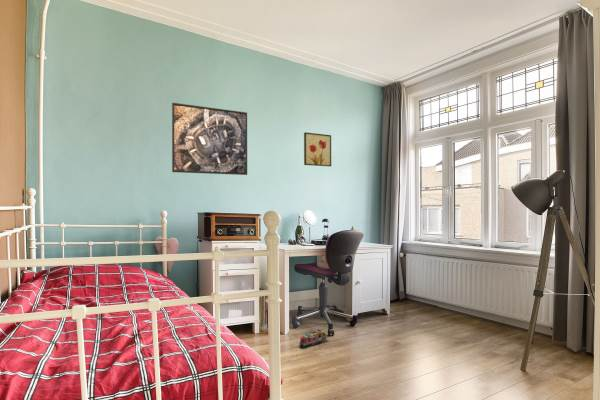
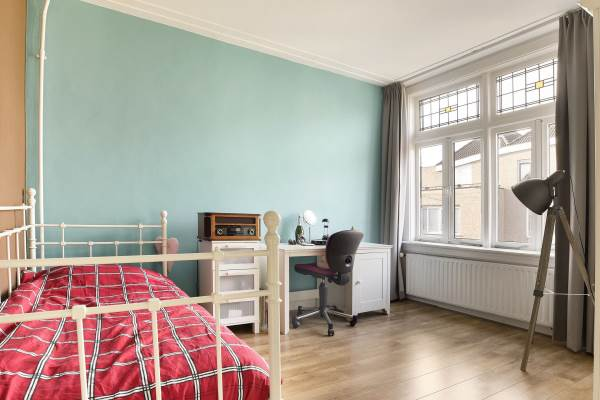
- toy train (313, 338)
- wall art (317, 149)
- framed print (211, 140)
